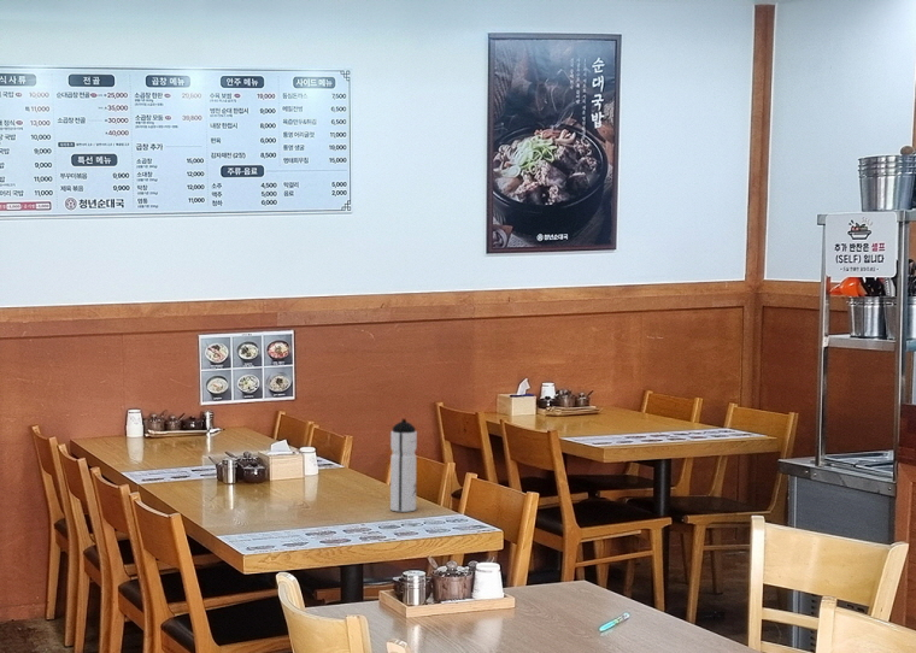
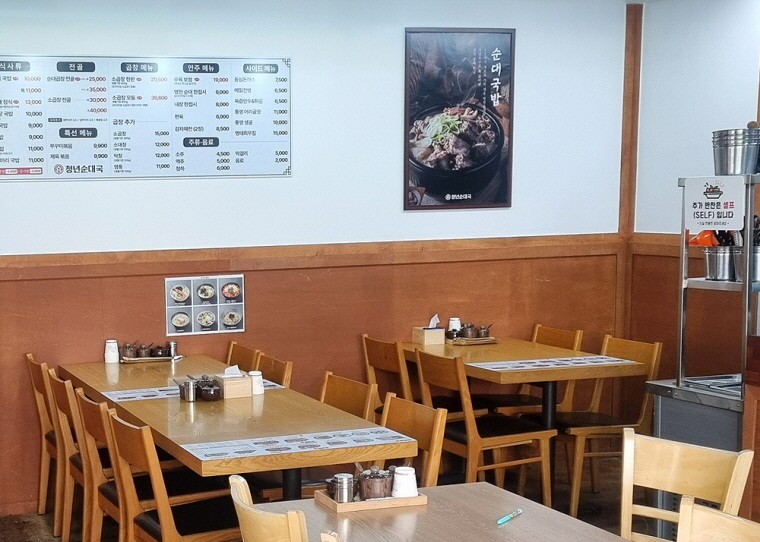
- water bottle (403, 464)
